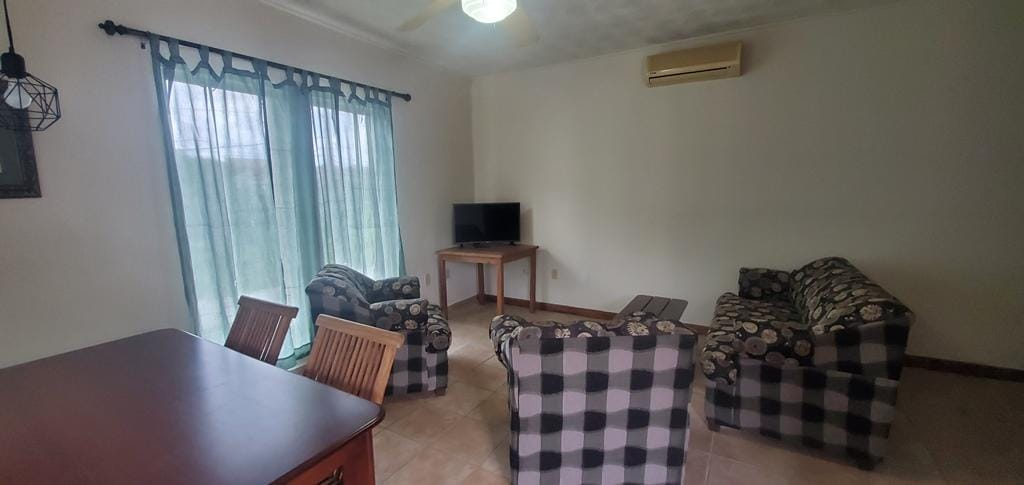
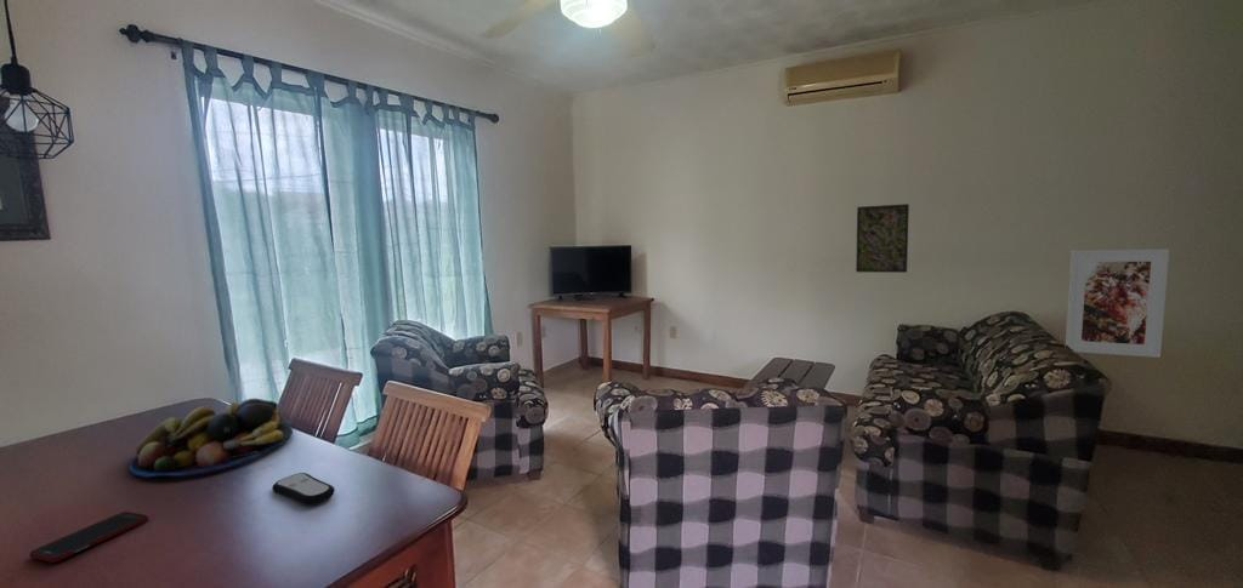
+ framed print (1114, 302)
+ remote control (303, 487)
+ cell phone (92, 535)
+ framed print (881, 239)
+ fruit bowl (214, 426)
